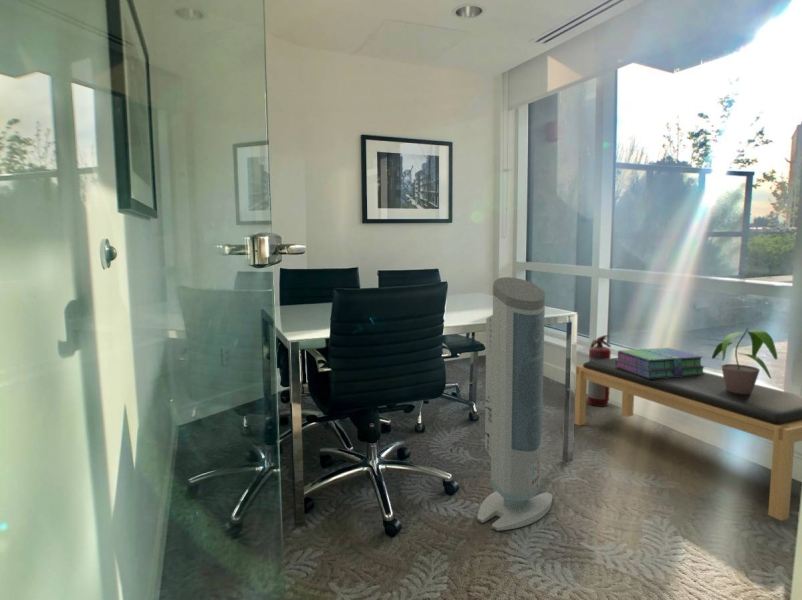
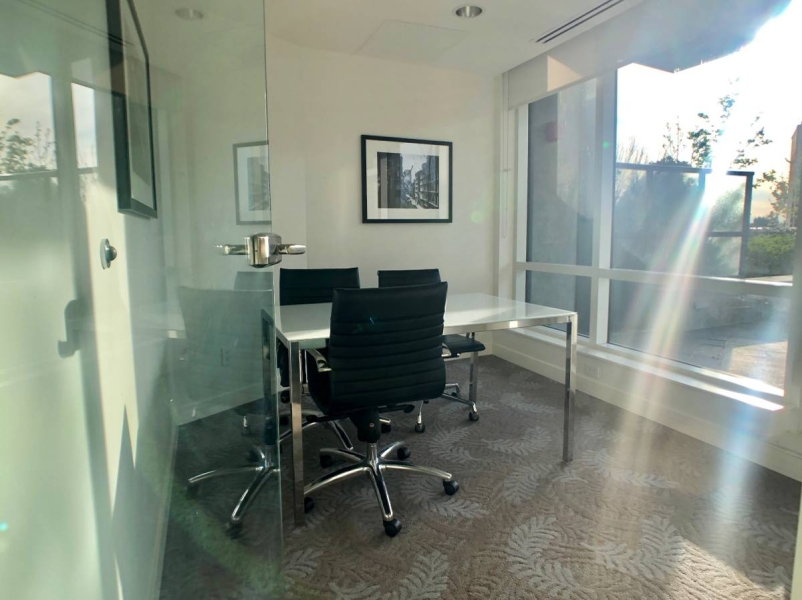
- stack of books (658, 361)
- bench (689, 413)
- potted plant (737, 360)
- air purifier (517, 395)
- fire extinguisher (599, 359)
